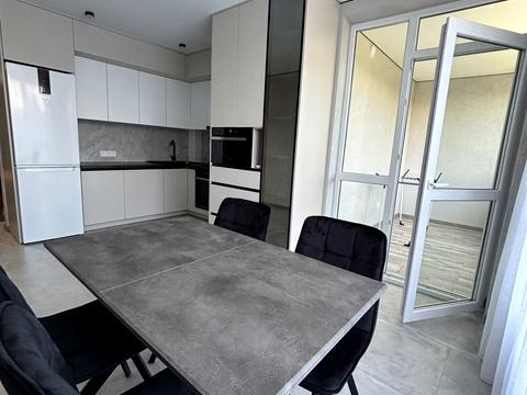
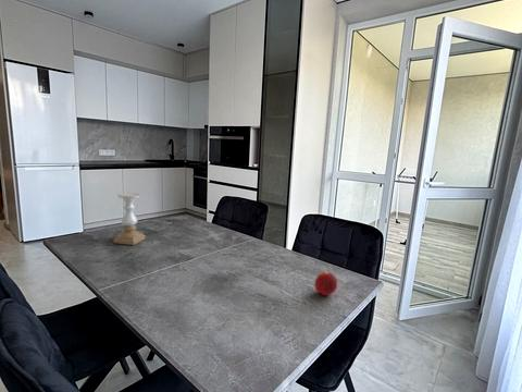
+ candle holder (129, 218)
+ peach (325, 283)
